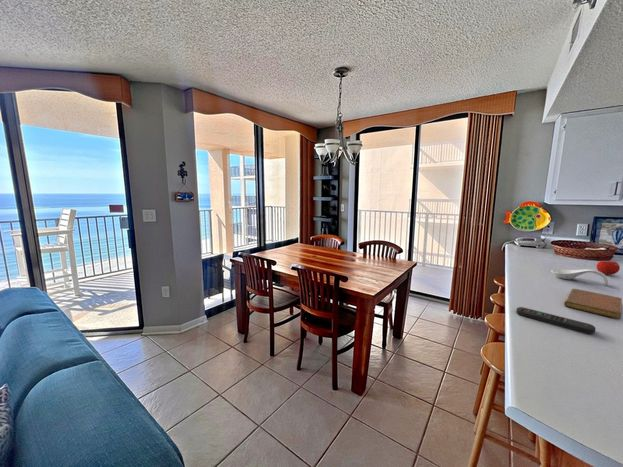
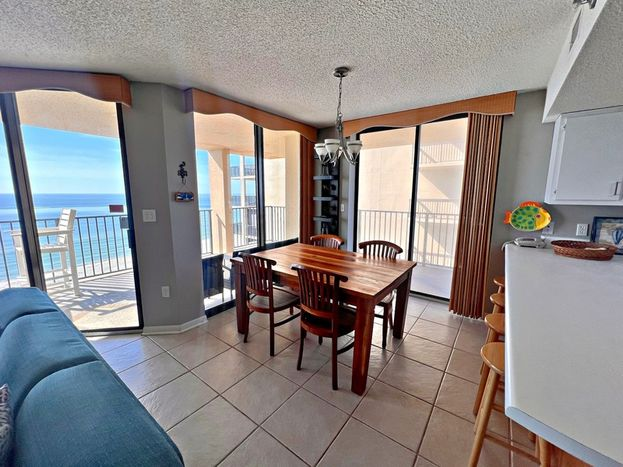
- spoon rest (578, 274)
- notebook (593, 301)
- fruit (607, 266)
- remote control (552, 318)
